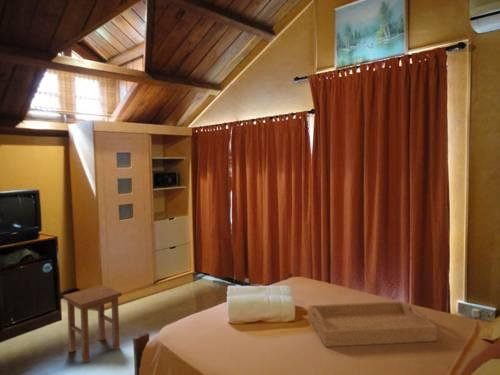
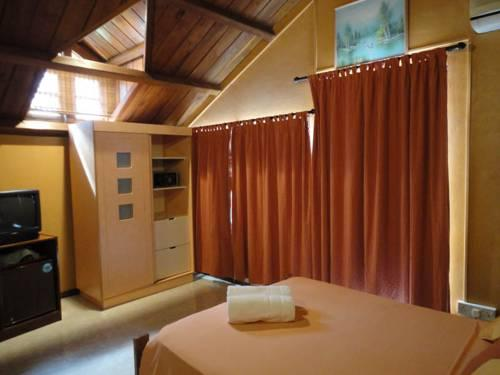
- stool (98, 321)
- serving tray (367, 319)
